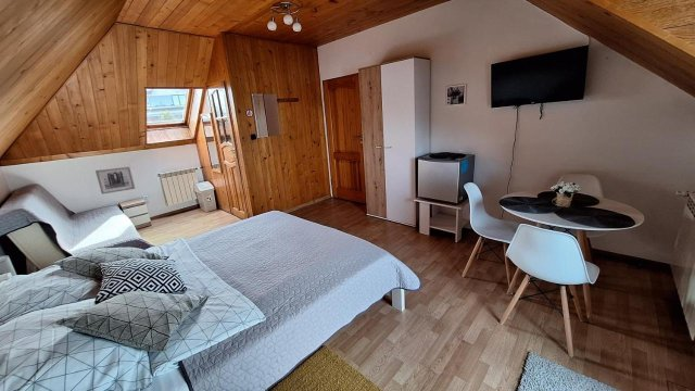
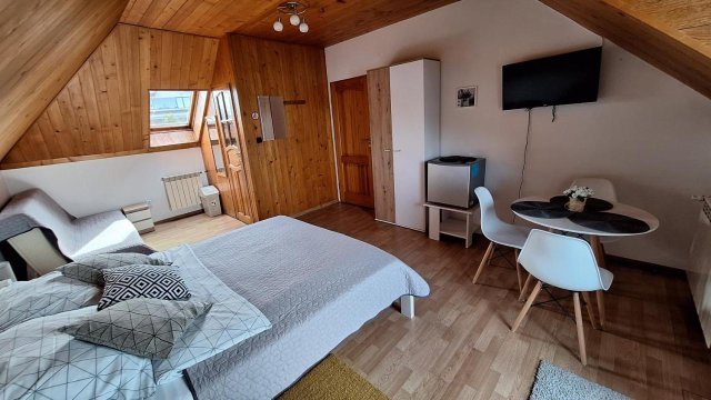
- wall art (115, 179)
